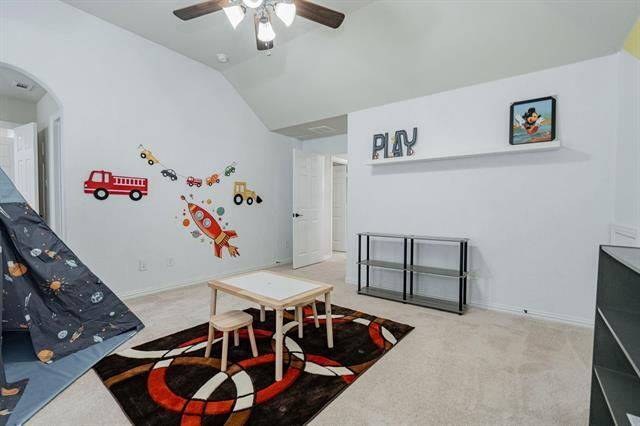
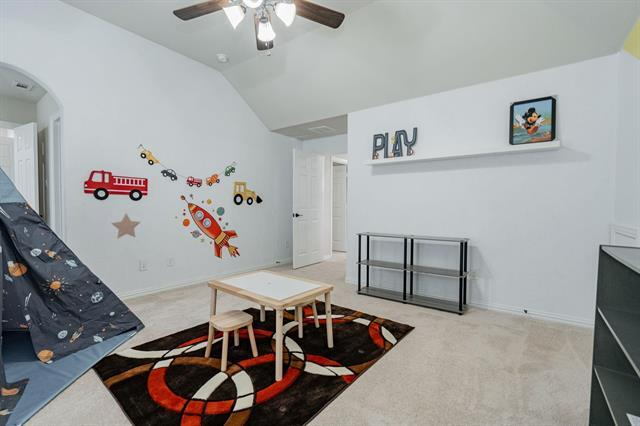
+ decorative star (126, 225)
